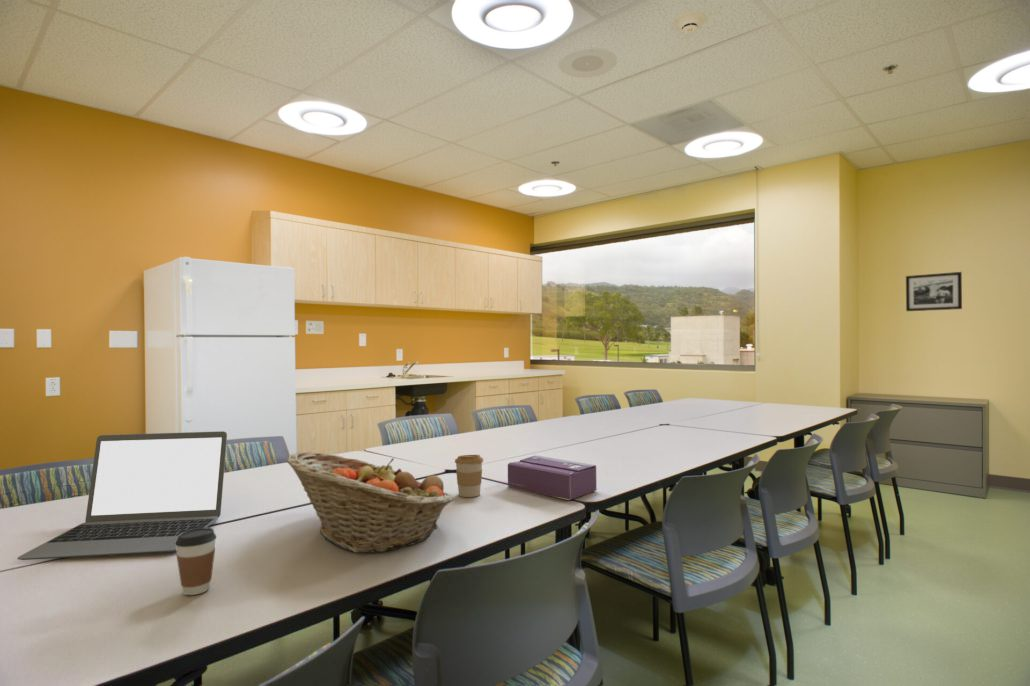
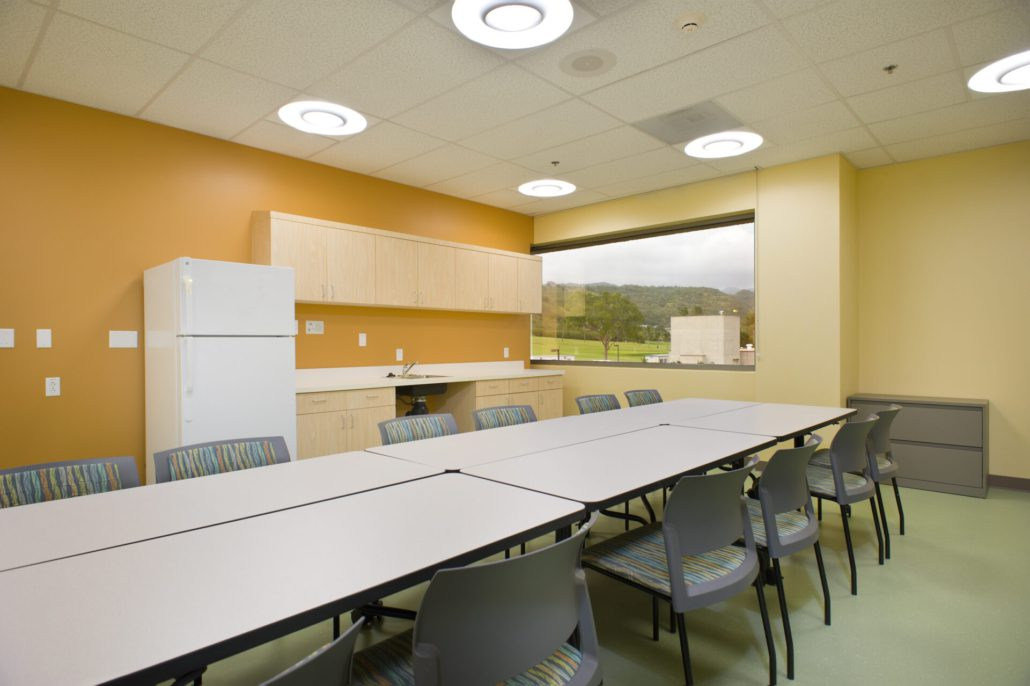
- coffee cup (196, 561)
- coffee cup (469, 474)
- fruit basket (370, 491)
- laptop (133, 488)
- tissue box (551, 476)
- picture frame (933, 292)
